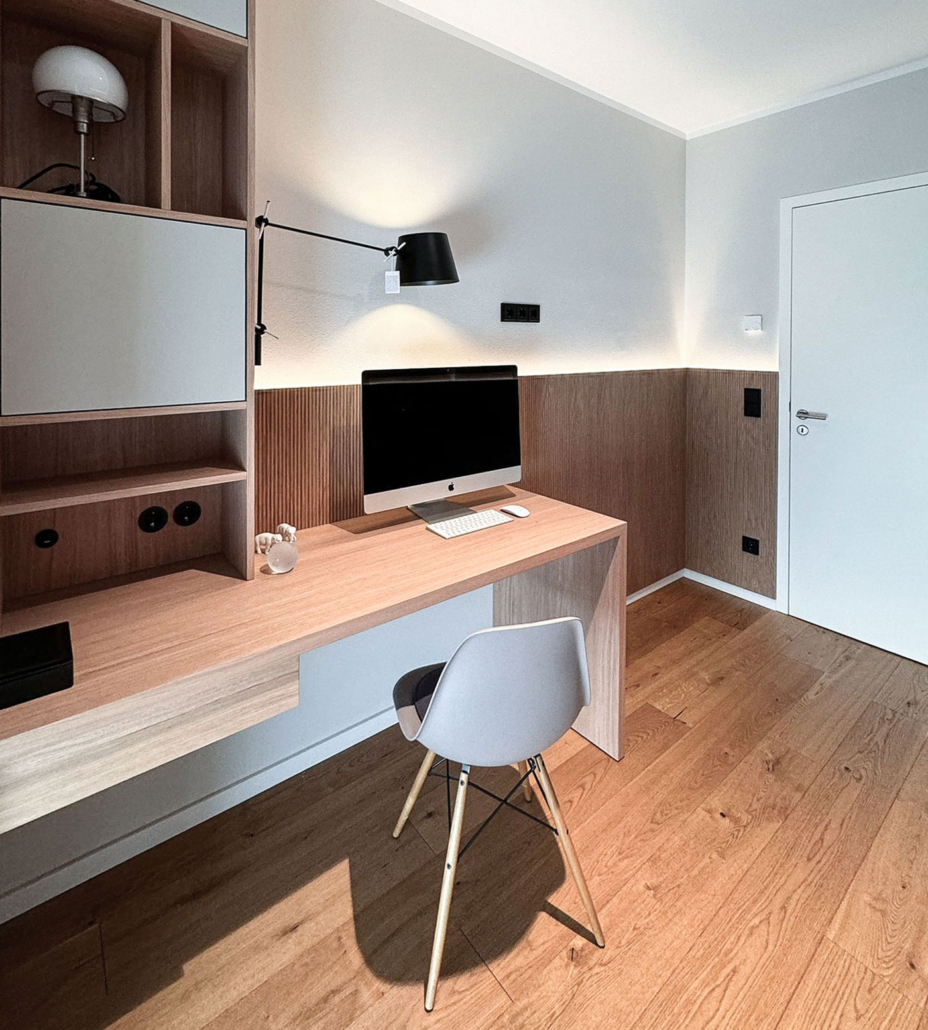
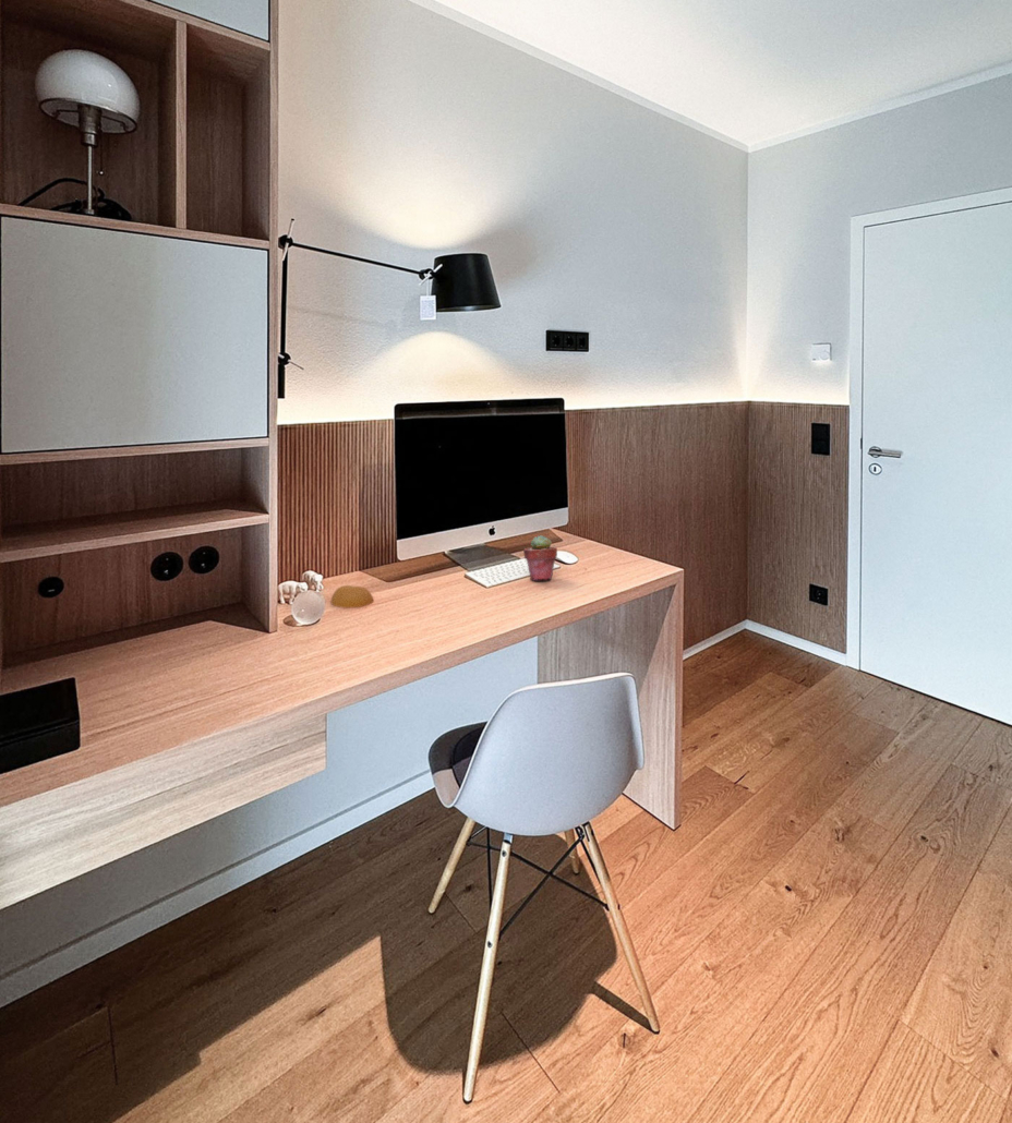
+ fruit (352, 602)
+ potted succulent (540, 557)
